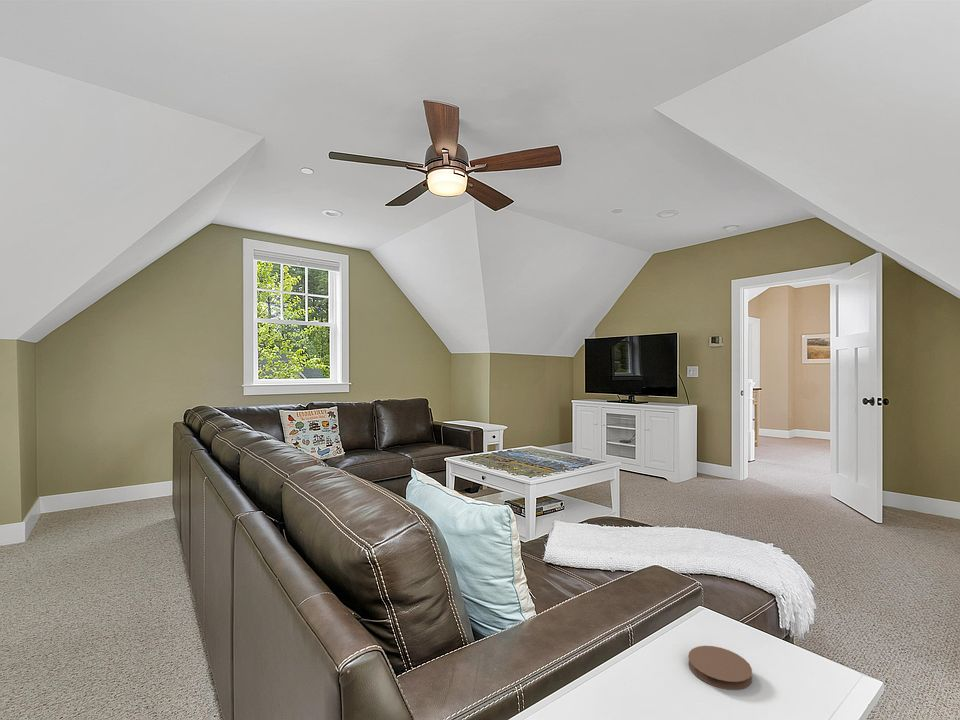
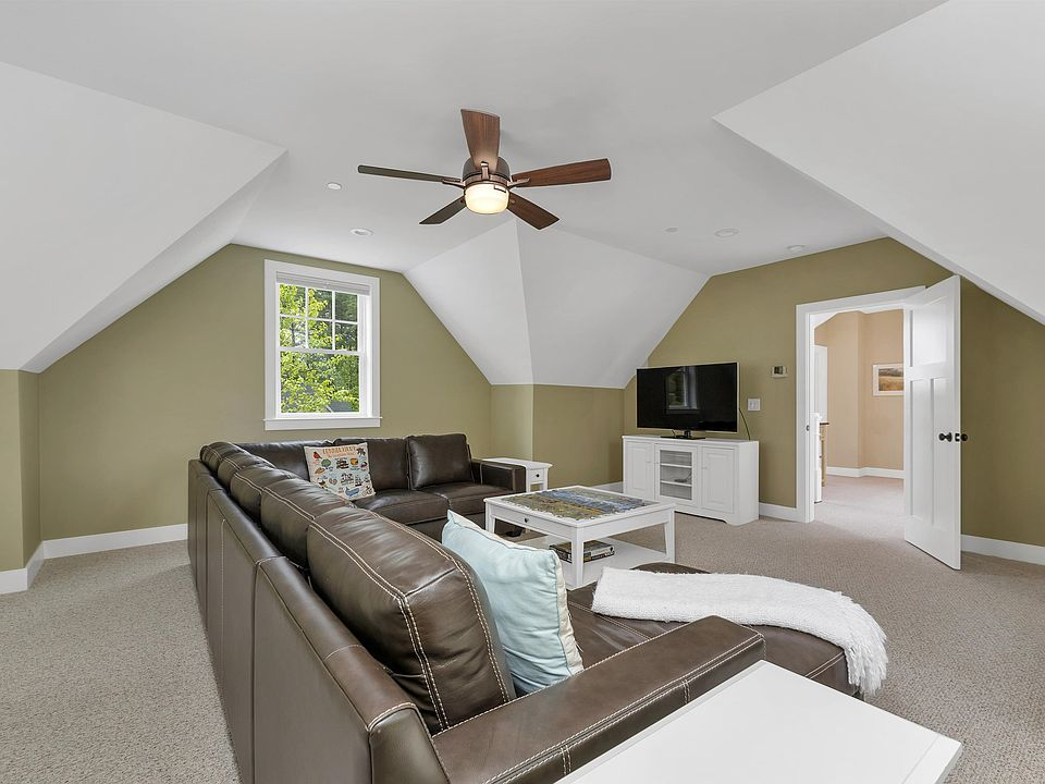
- coaster (719, 666)
